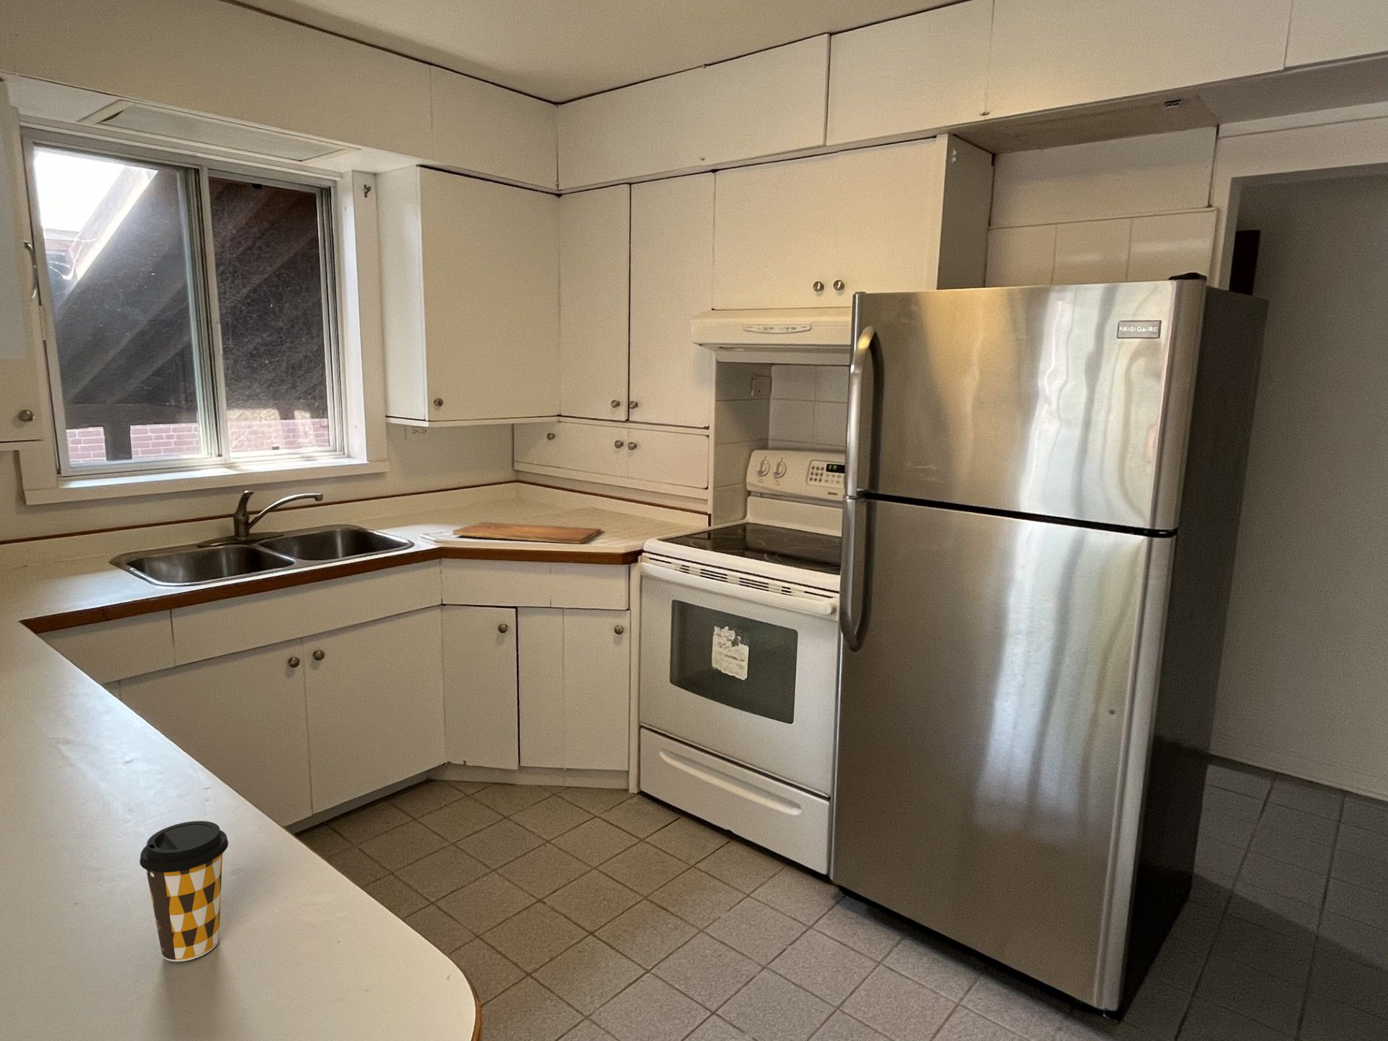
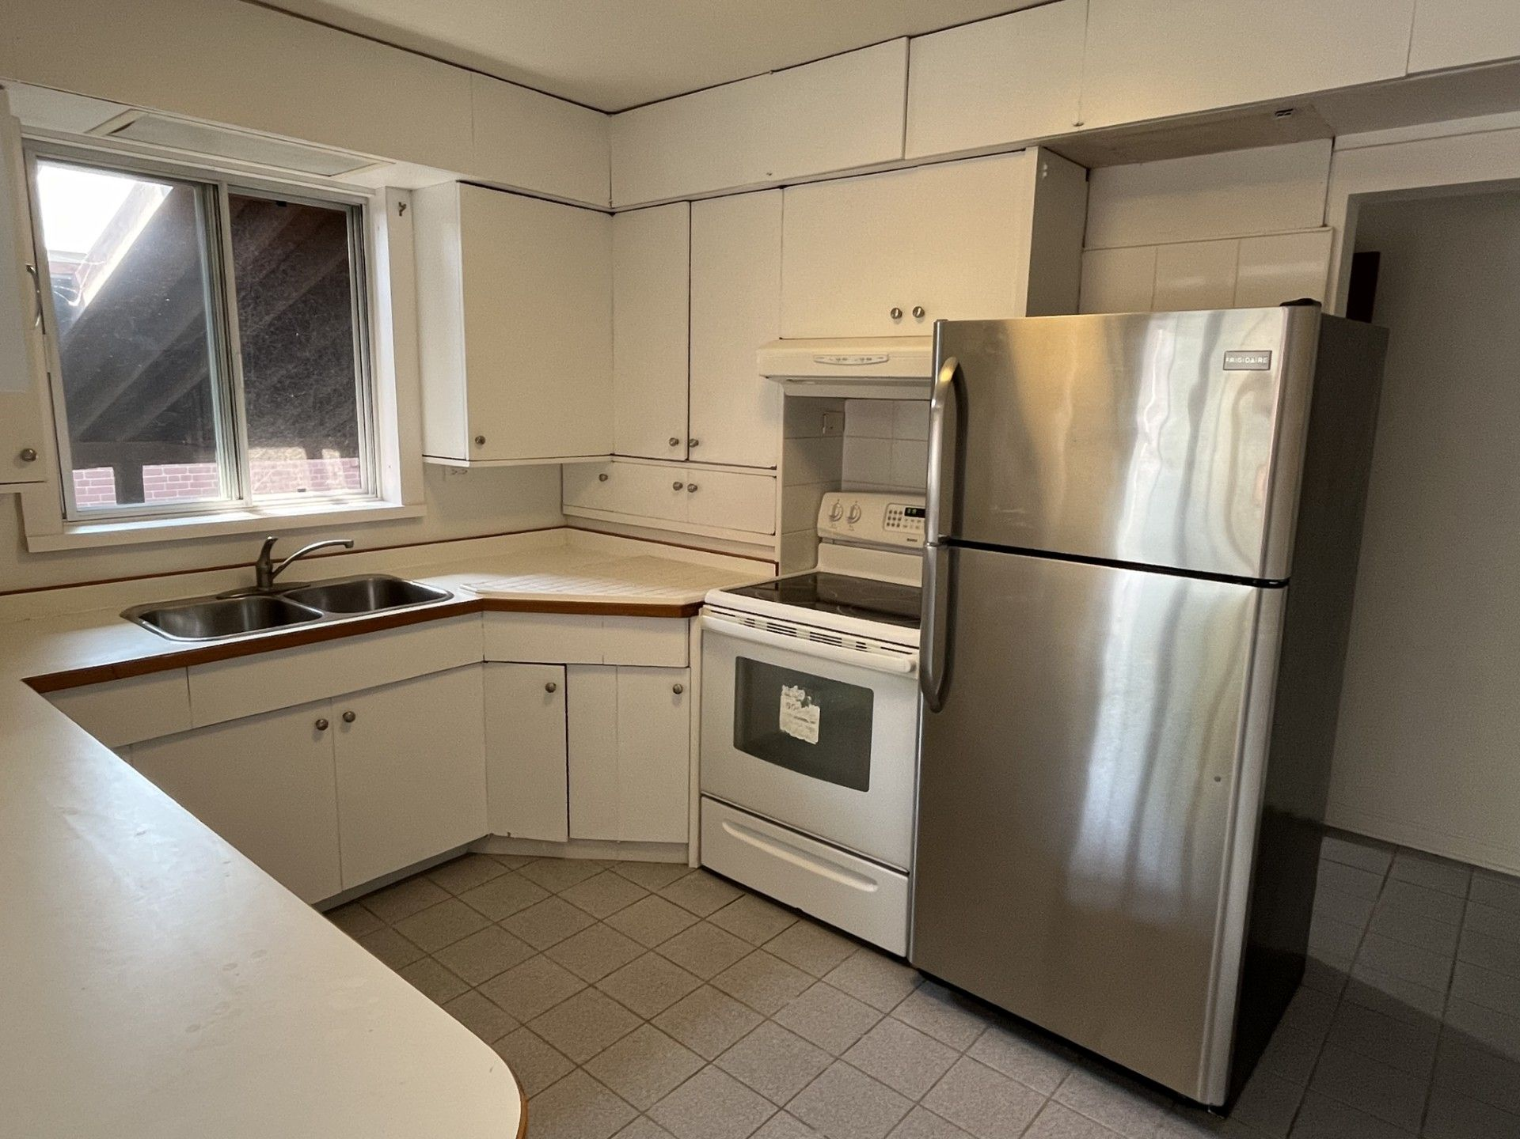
- coffee cup (187, 891)
- cutting board (528, 533)
